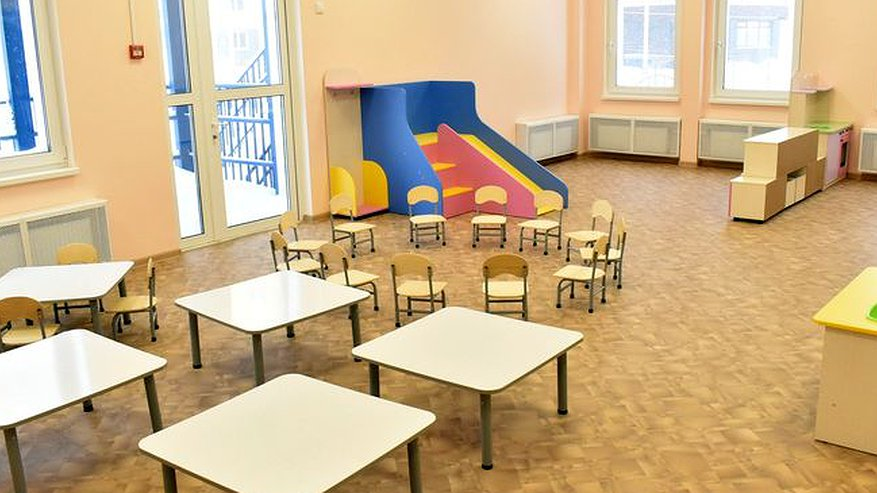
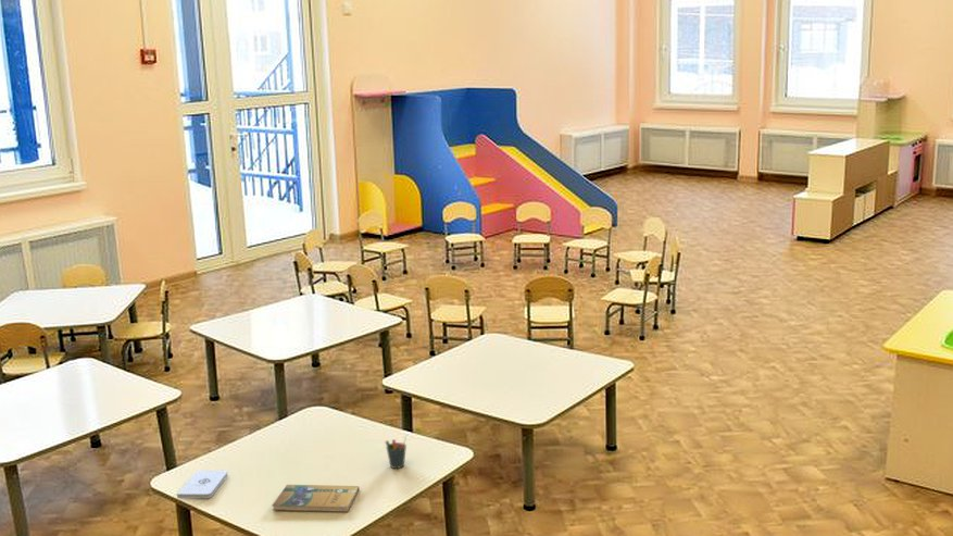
+ booklet (316, 497)
+ notepad (203, 484)
+ pen holder (396, 450)
